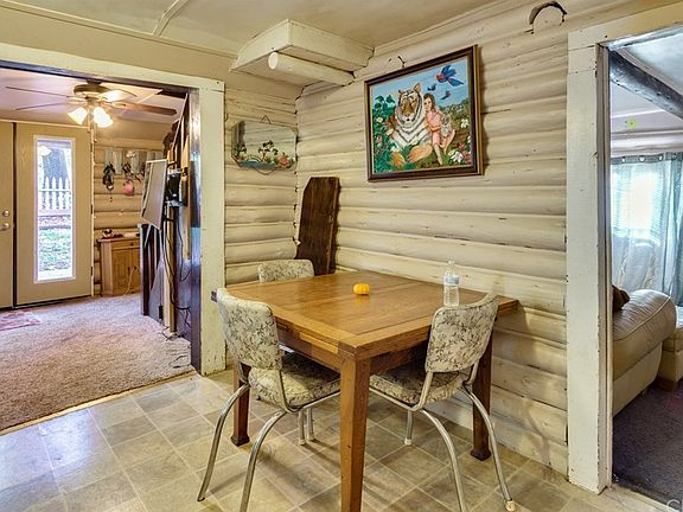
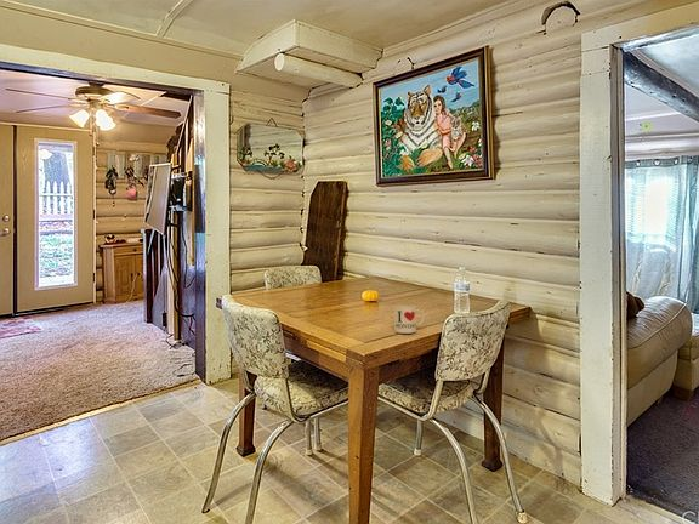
+ mug (409, 318)
